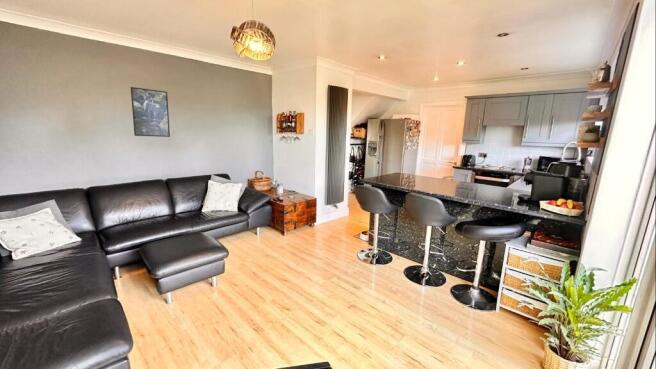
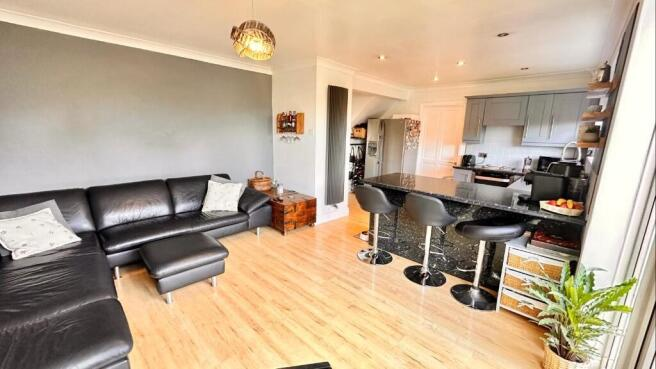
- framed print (151, 113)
